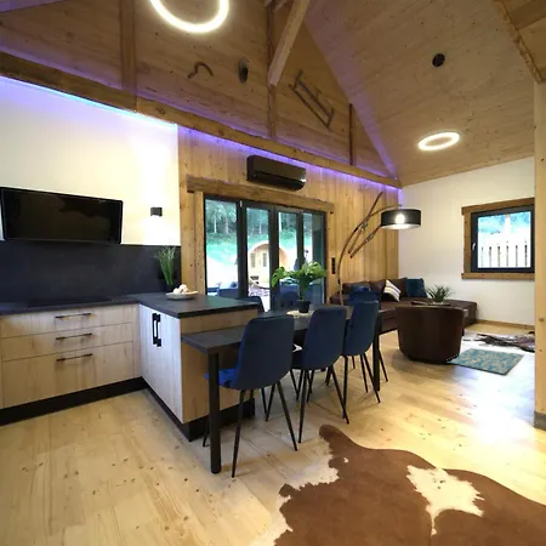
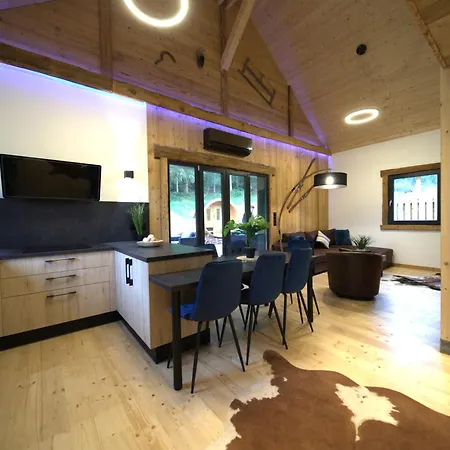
- rug (488, 357)
